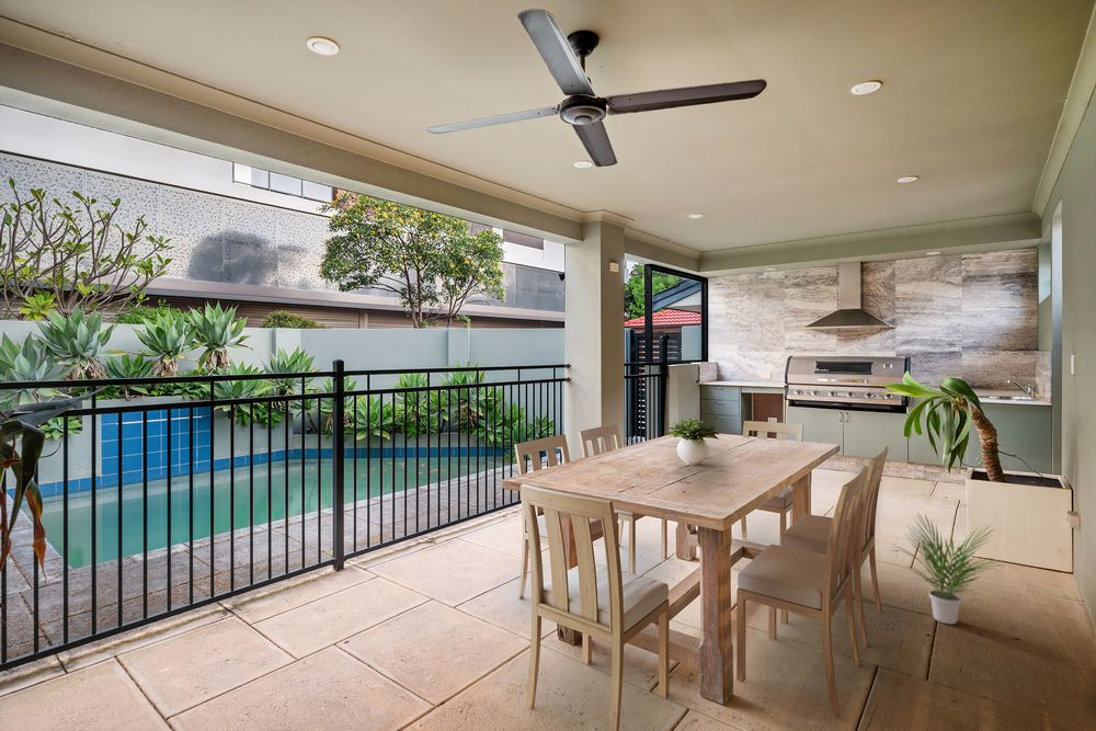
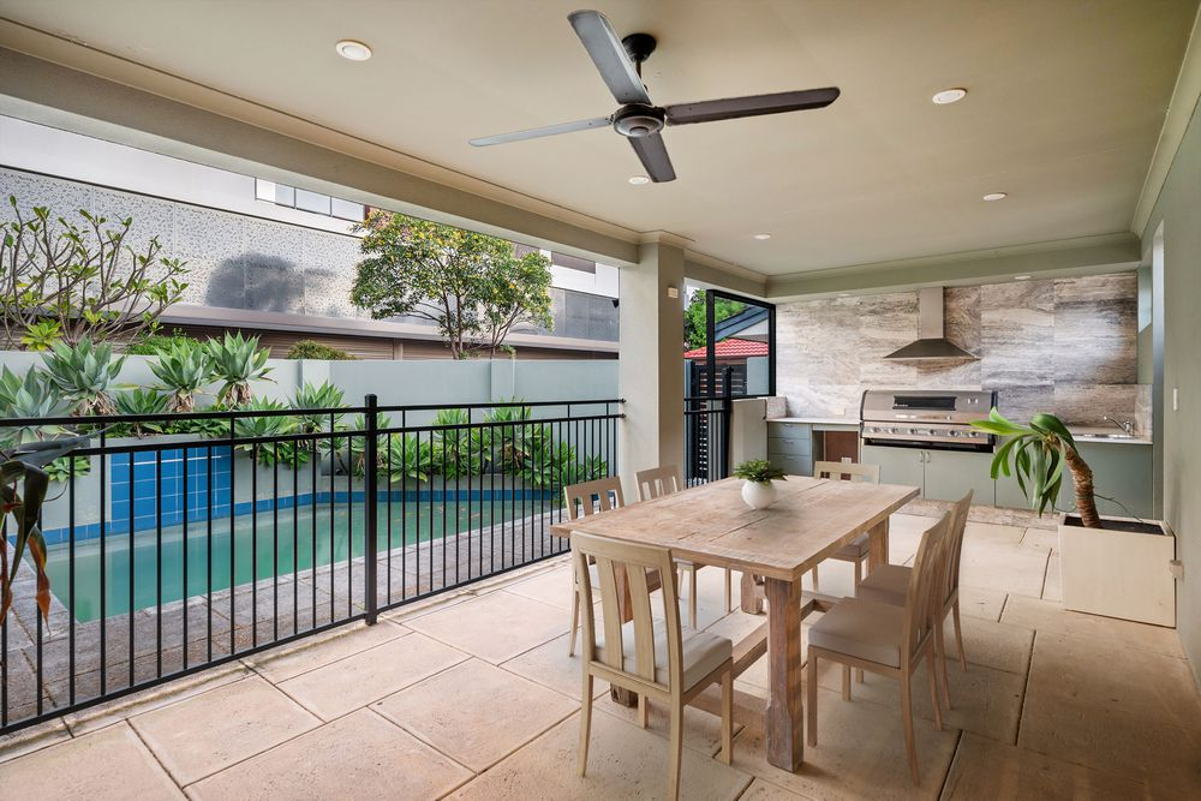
- potted plant (946, 570)
